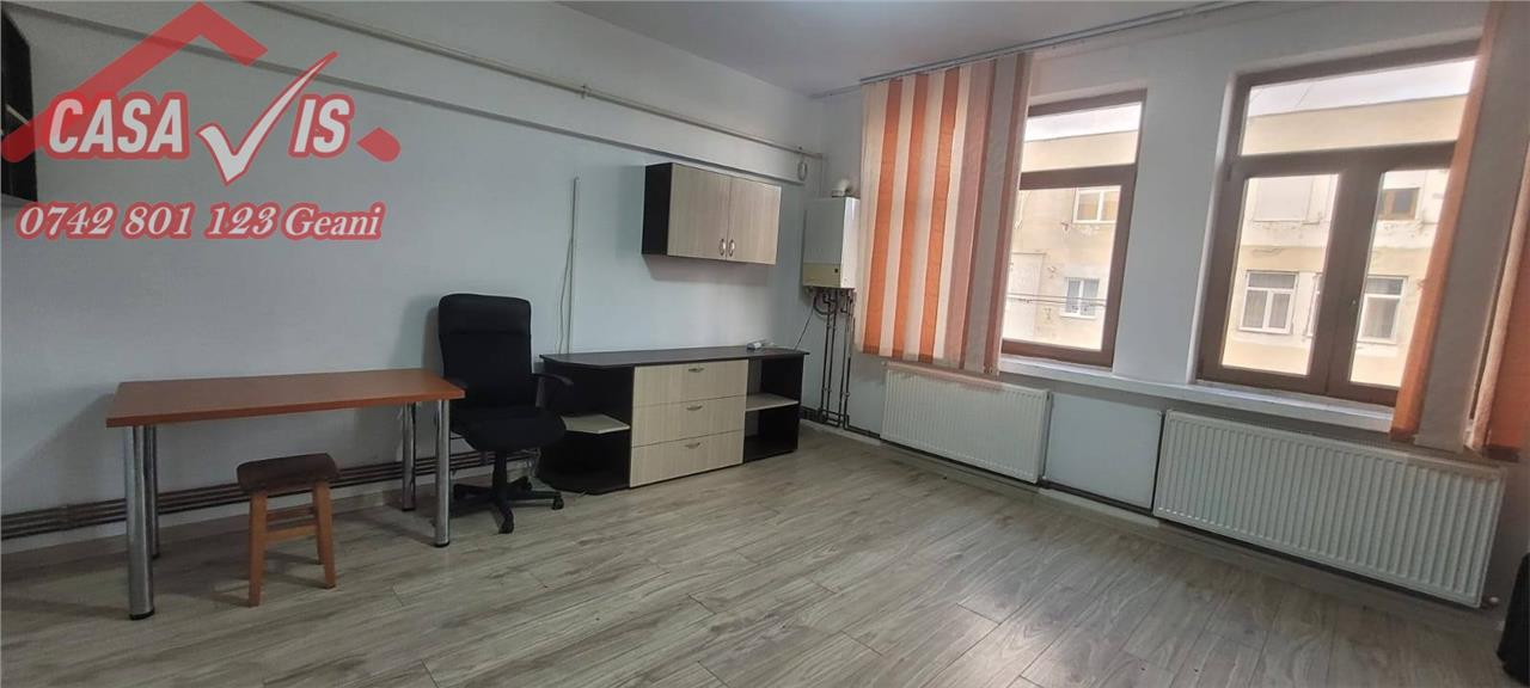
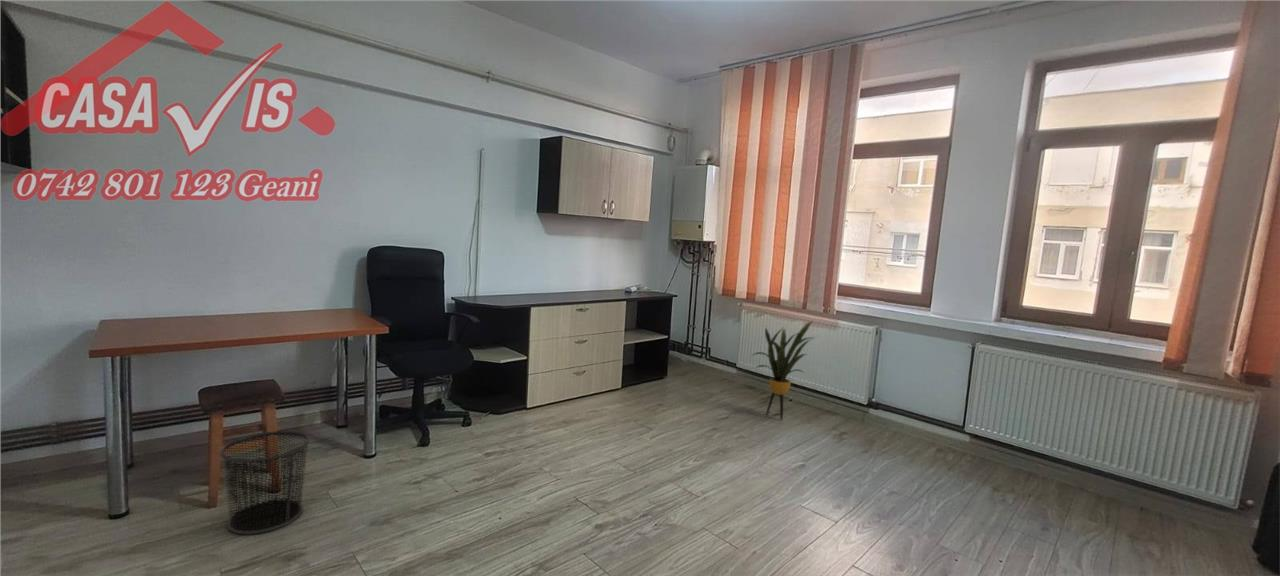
+ house plant (787, 370)
+ waste bin (266, 481)
